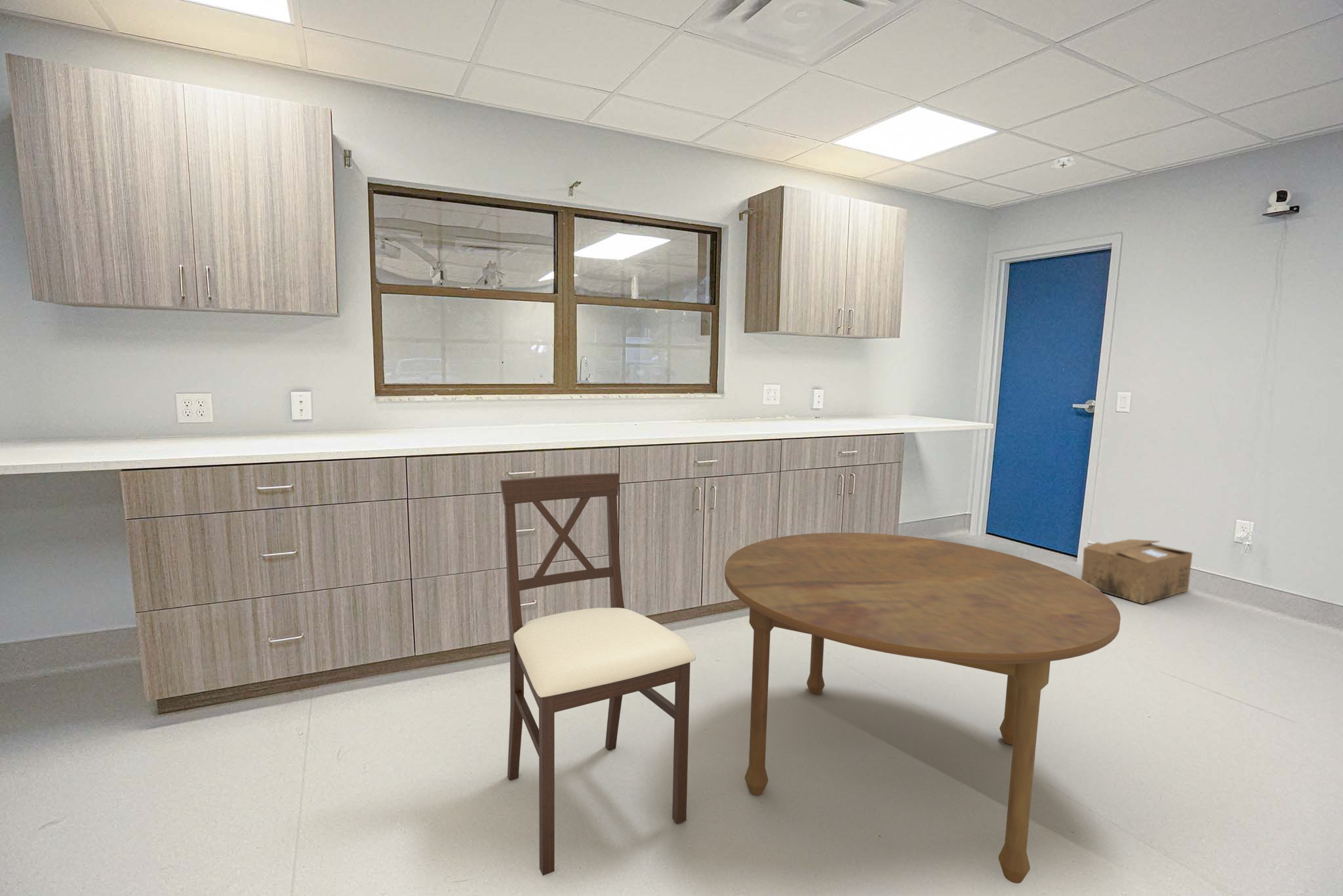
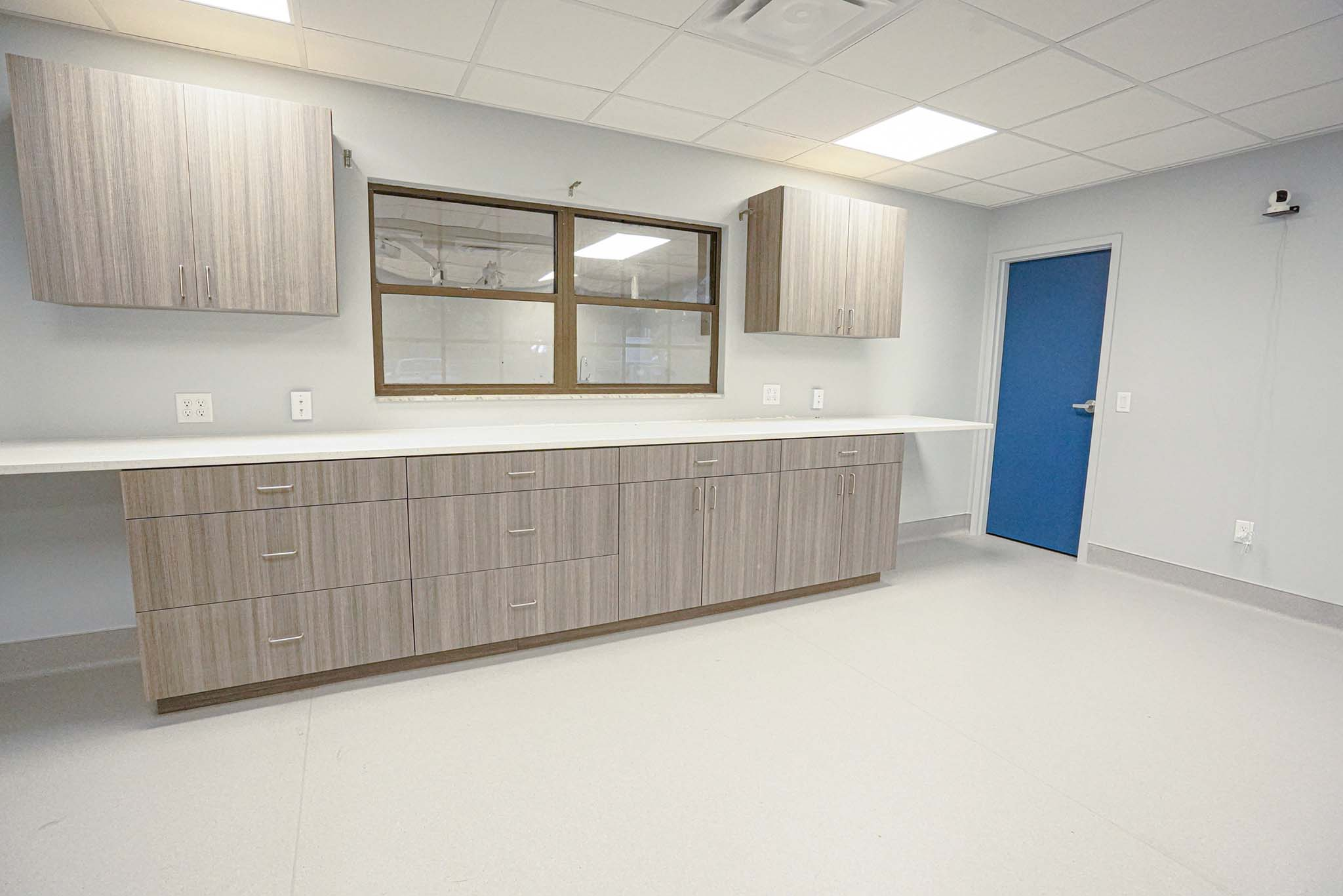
- chair (590, 648)
- cardboard box (1136, 567)
- dining table (900, 655)
- smoke detector (1062, 163)
